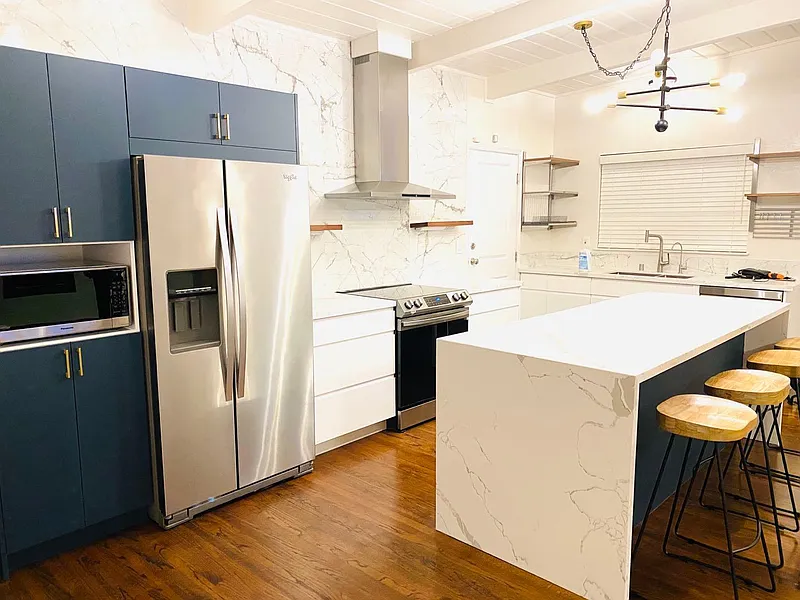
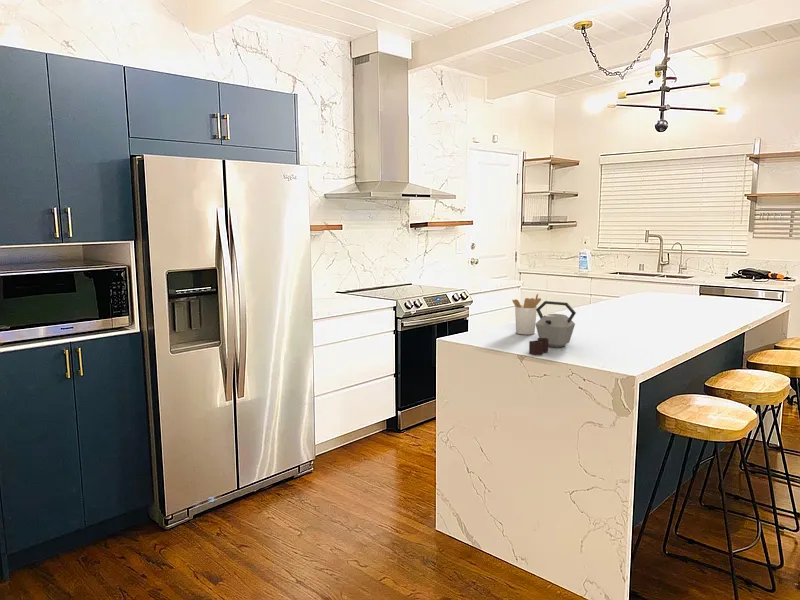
+ kettle (548, 326)
+ utensil holder (527, 314)
